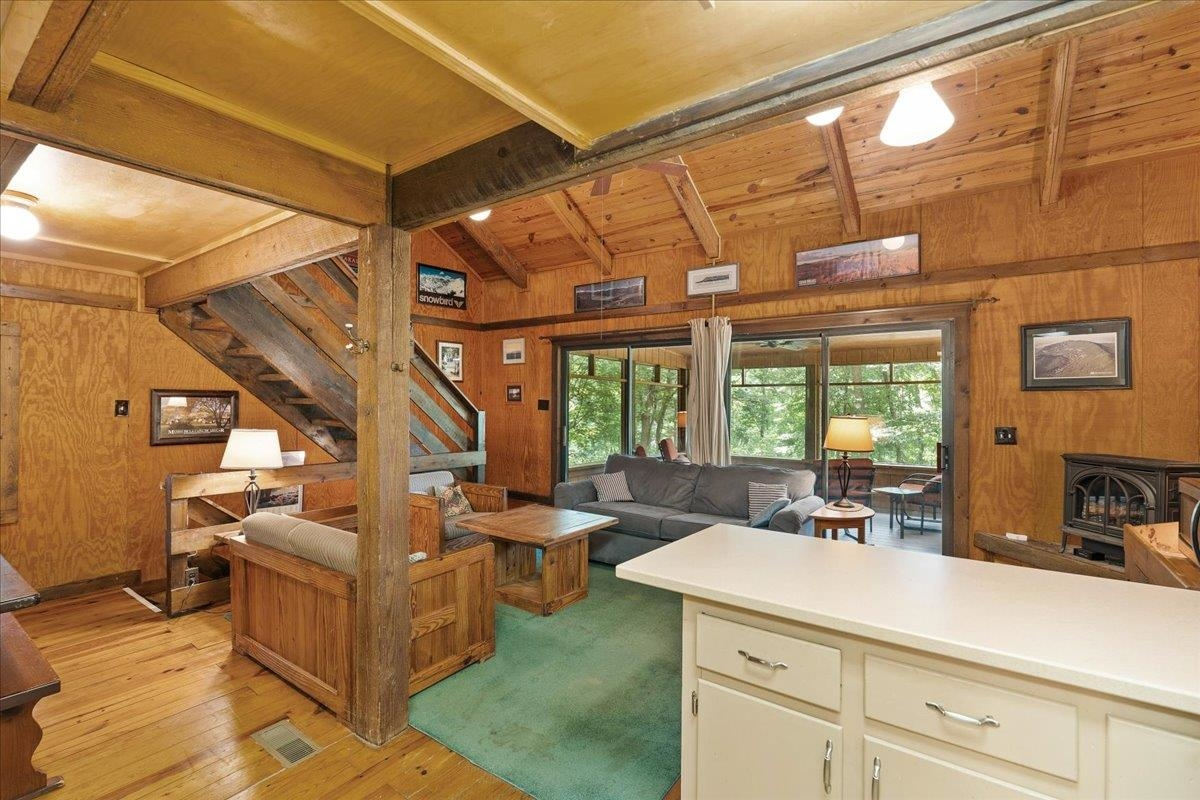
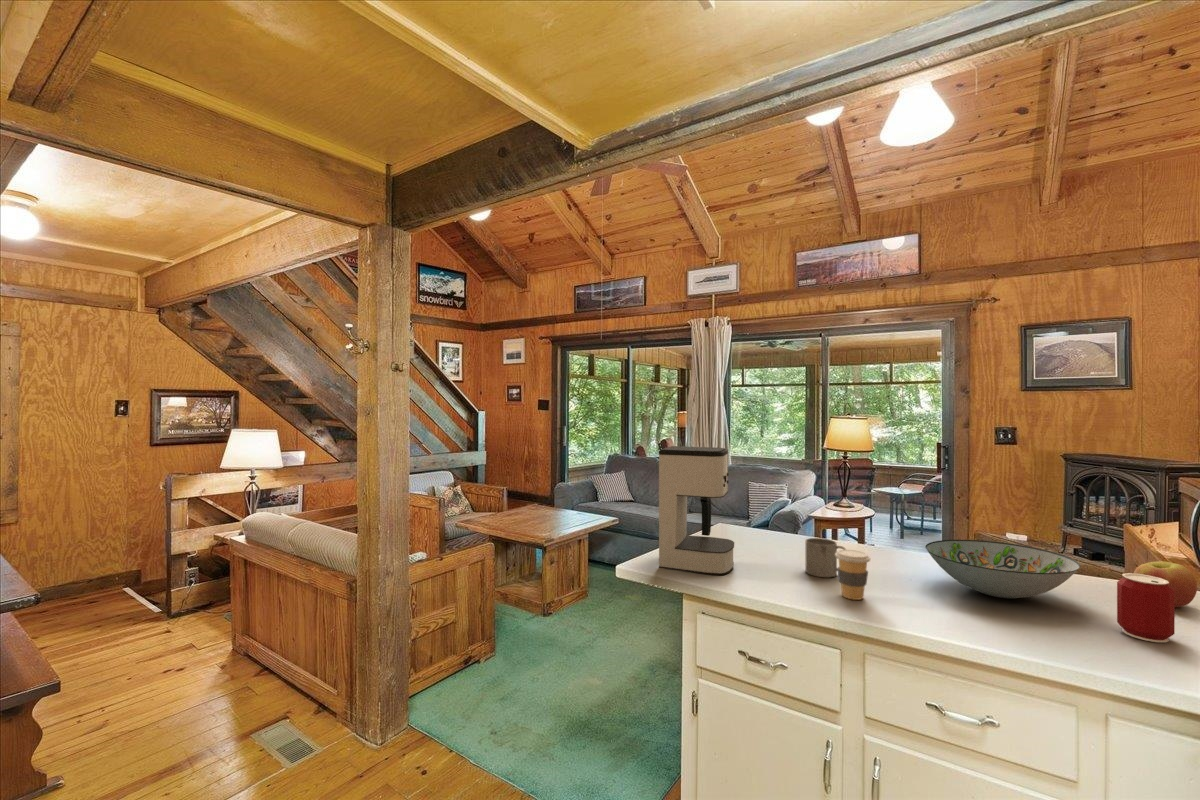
+ coffee cup (852, 574)
+ decorative bowl (997, 573)
+ can (1145, 606)
+ mug (827, 557)
+ coffee maker (701, 504)
+ apple (1164, 579)
